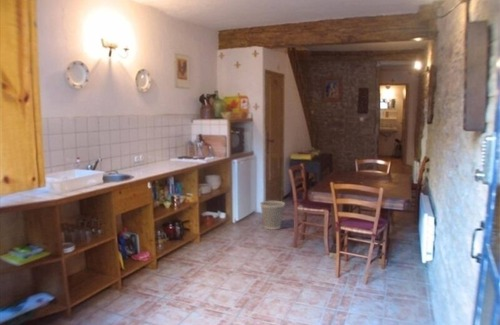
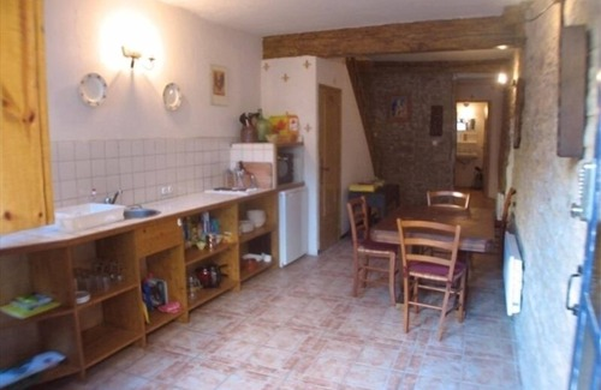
- wastebasket (272, 215)
